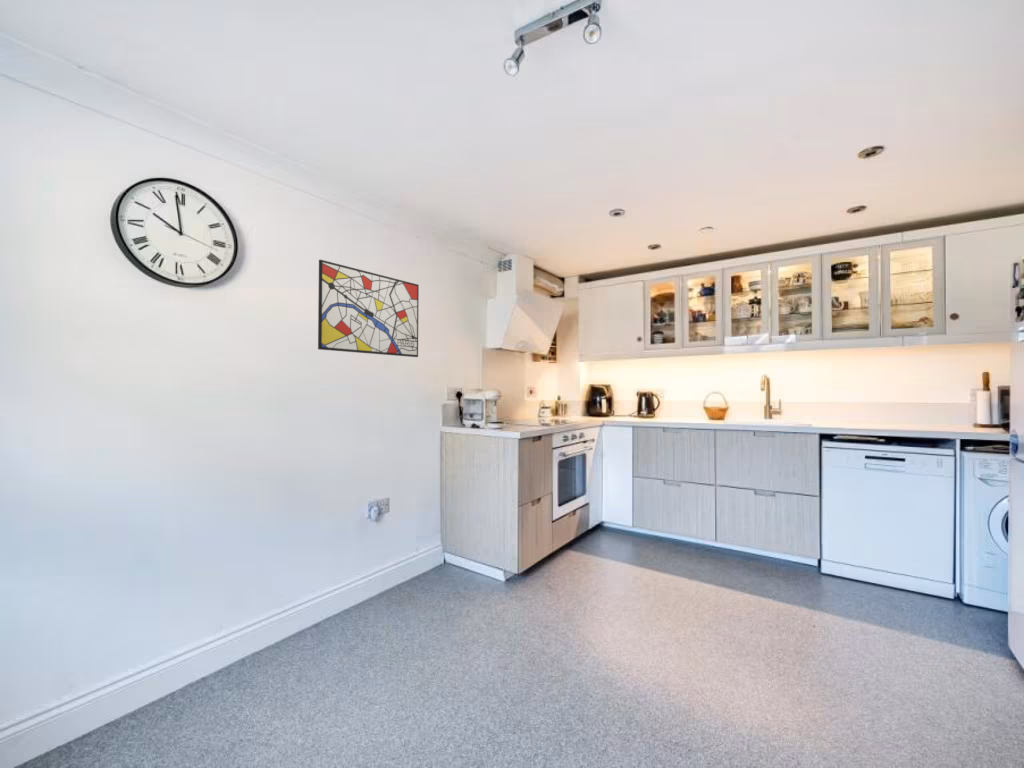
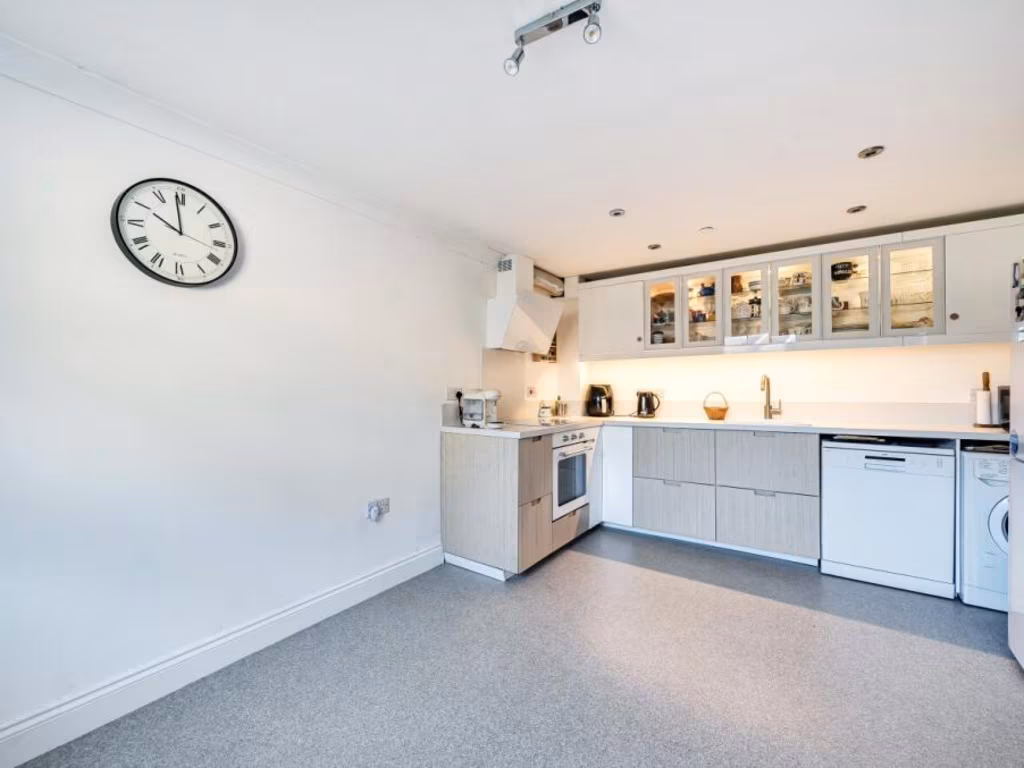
- wall art (373, 313)
